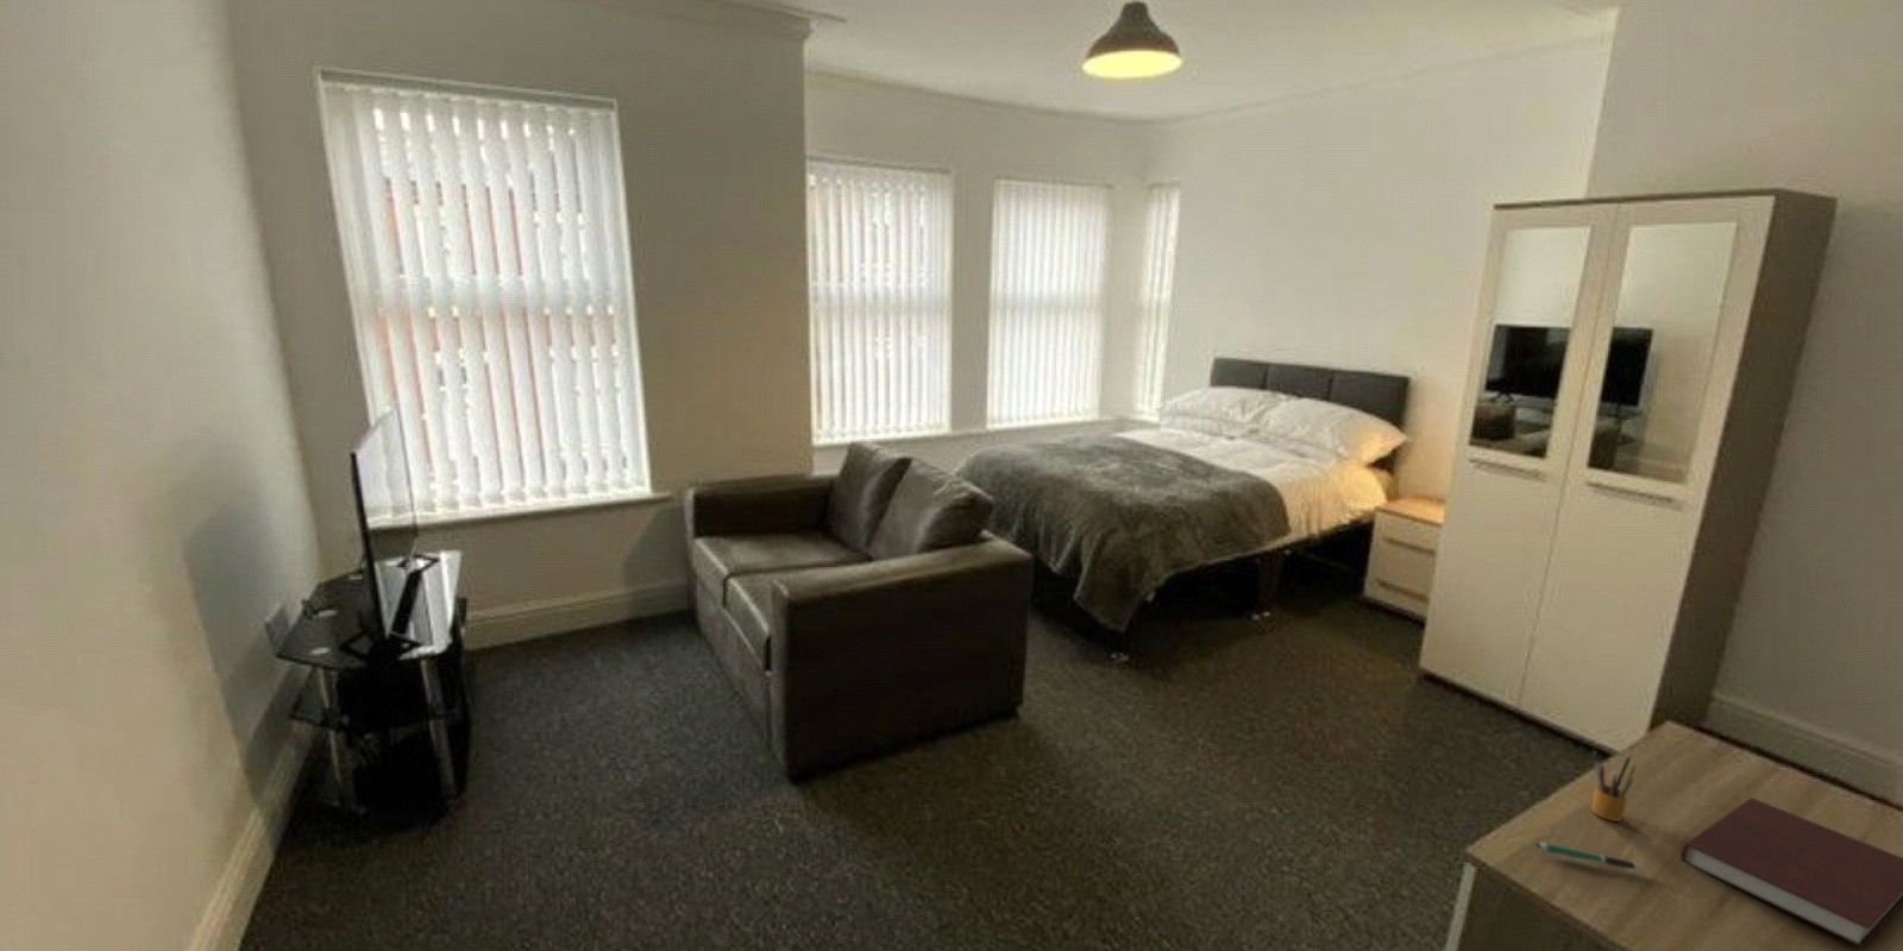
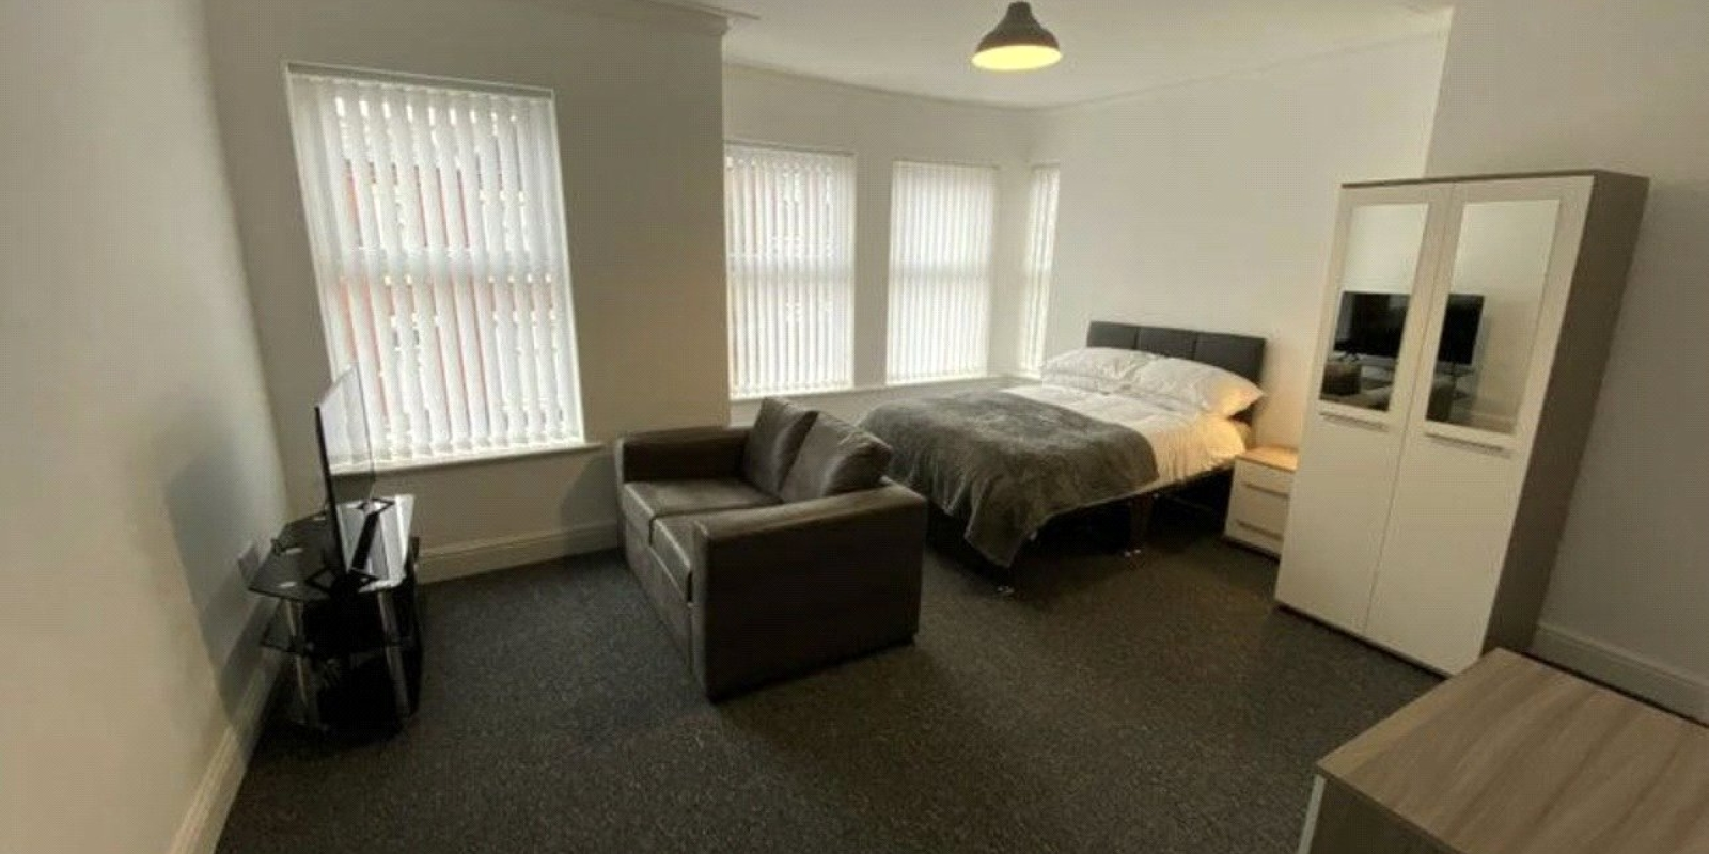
- notebook (1800, 862)
- pen (1589, 856)
- pencil box (1612, 785)
